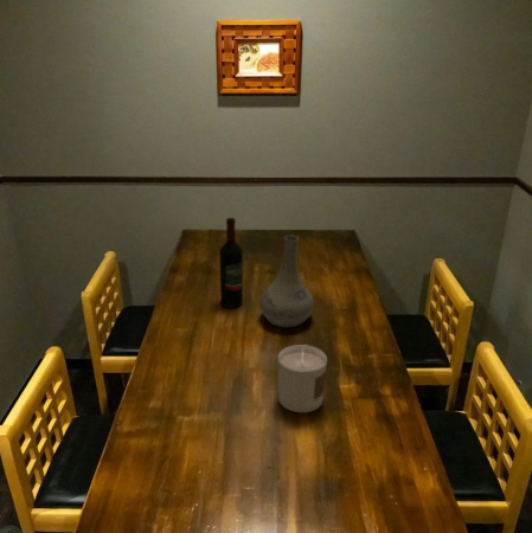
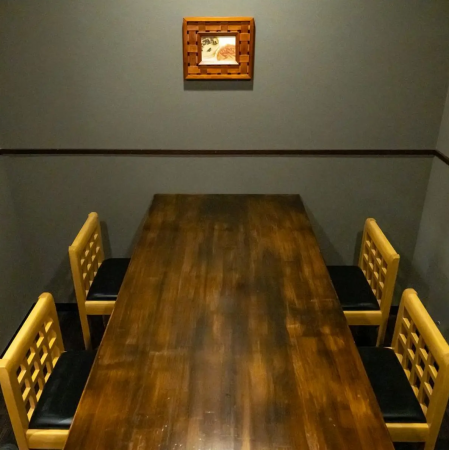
- vase (287, 278)
- candle (301, 374)
- wine bottle (231, 262)
